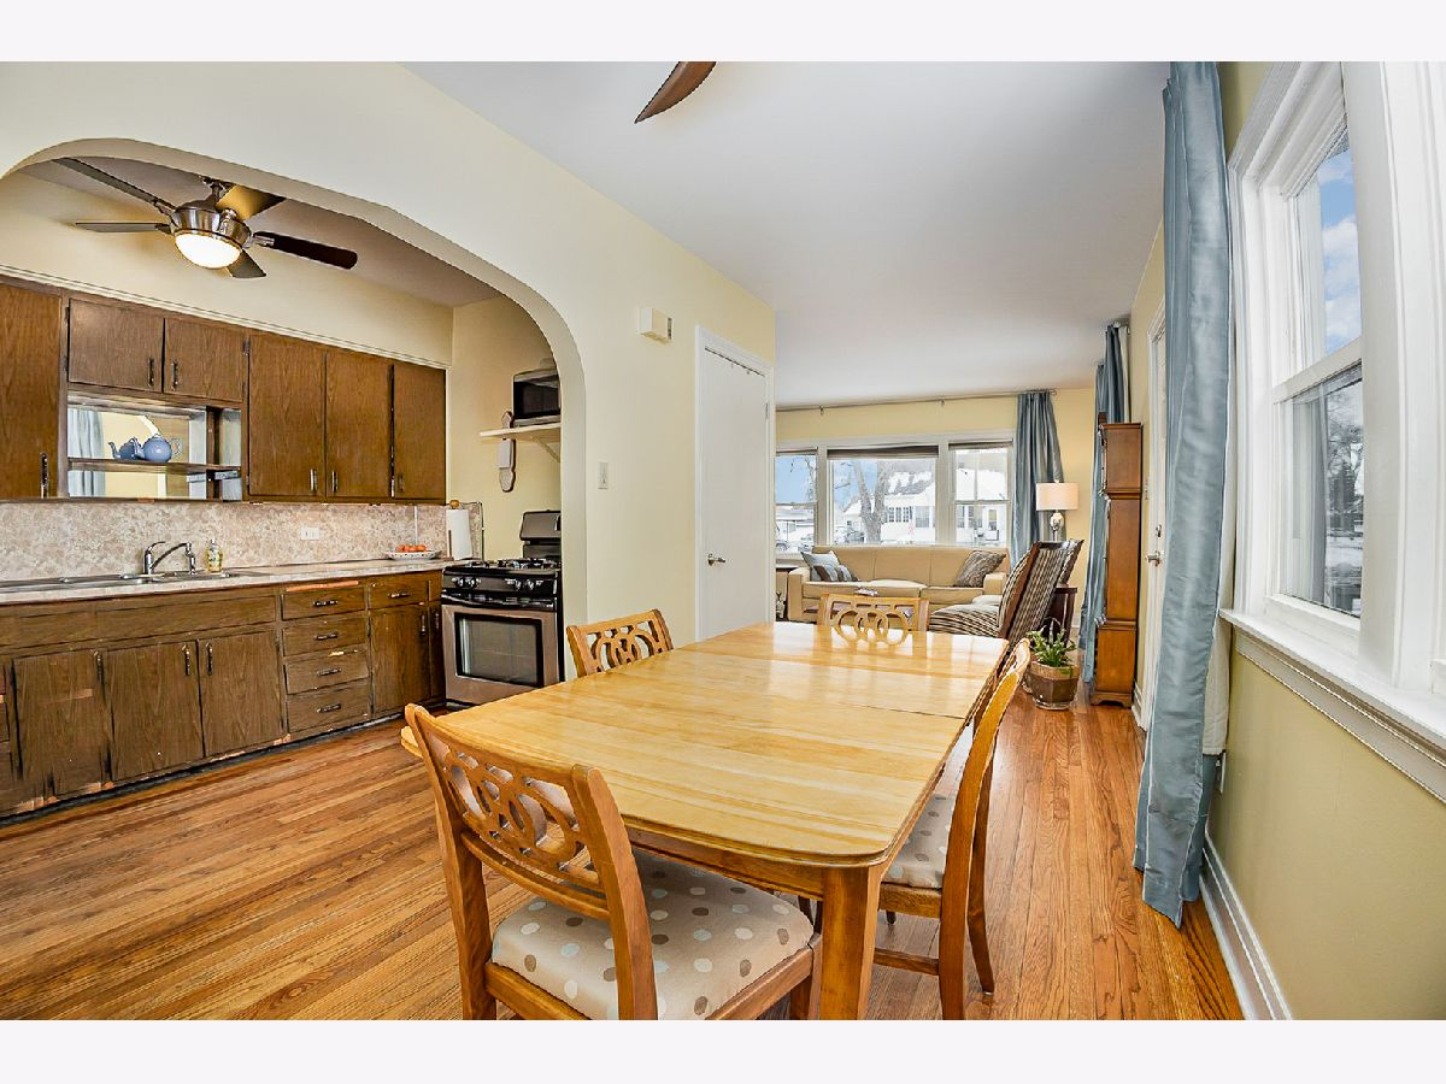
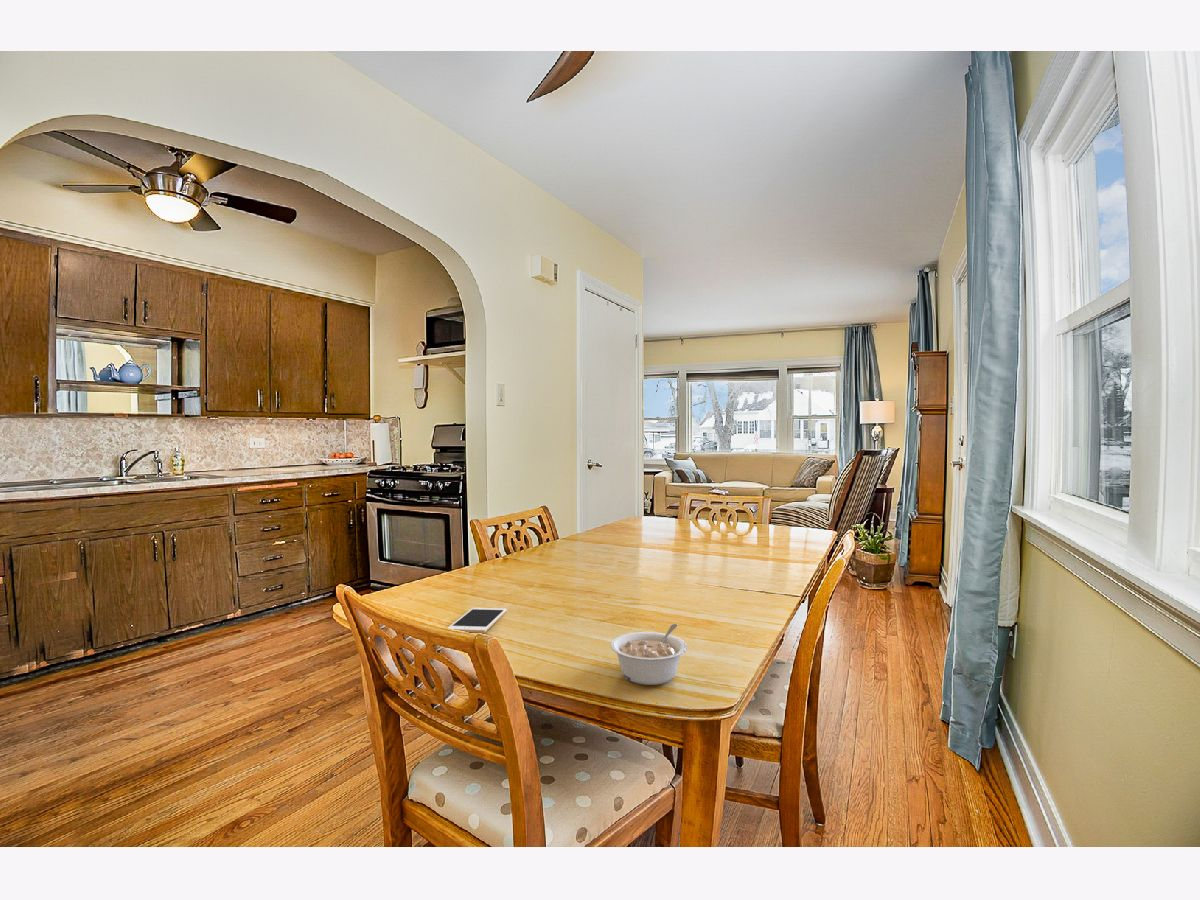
+ cell phone (478, 619)
+ legume (648, 655)
